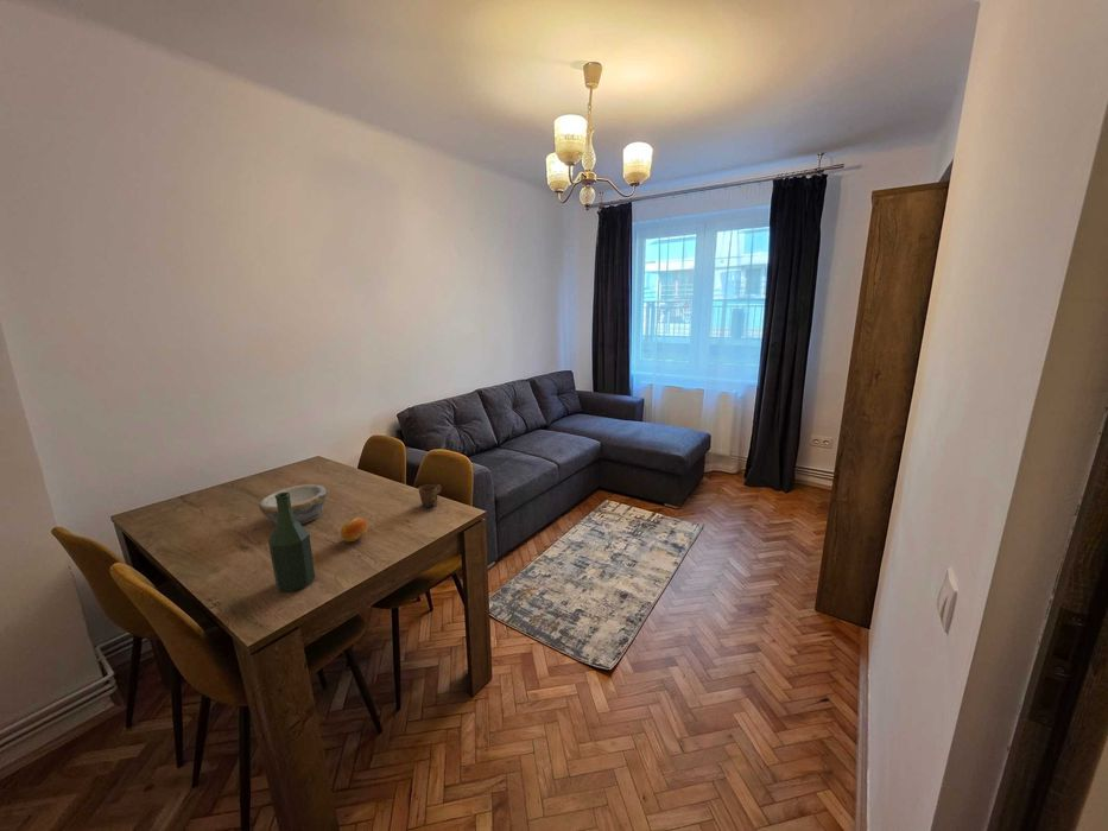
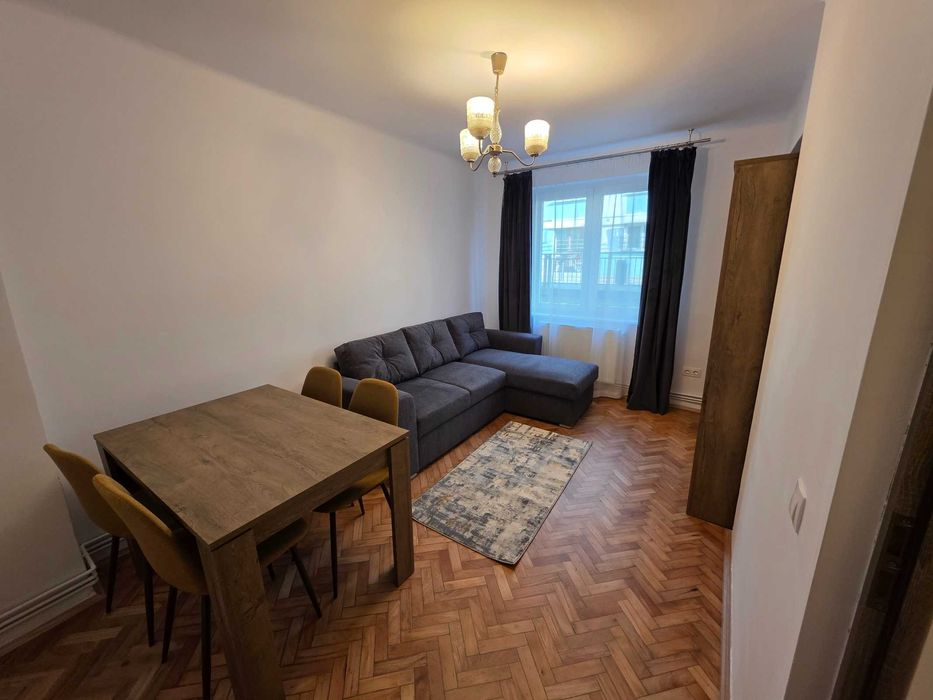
- bottle (289, 539)
- mug (431, 494)
- bowl (295, 506)
- fruit (354, 529)
